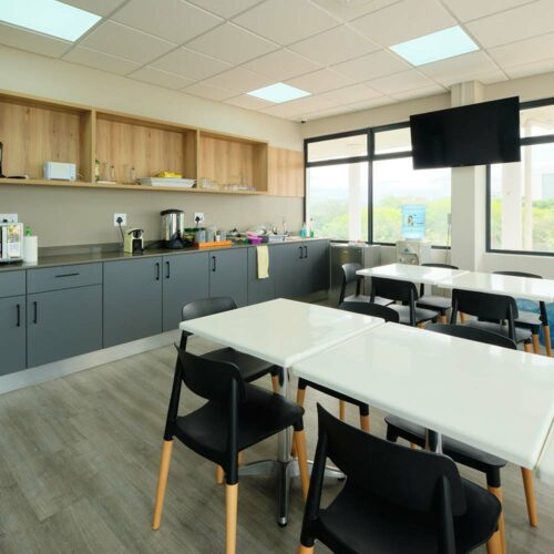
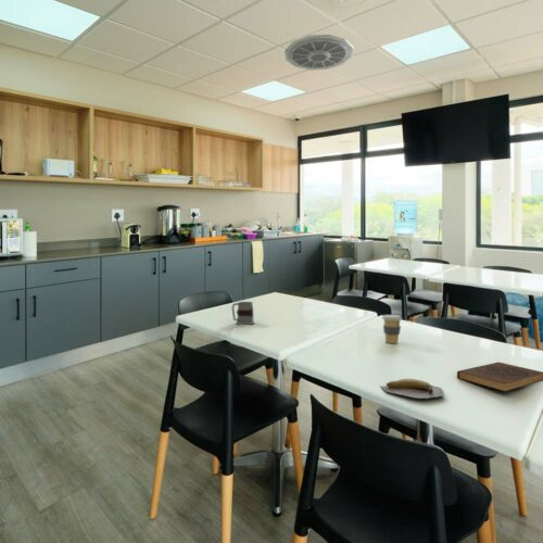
+ mug (242, 313)
+ coffee cup (391, 328)
+ ceiling vent (318, 54)
+ banana (412, 384)
+ book (501, 375)
